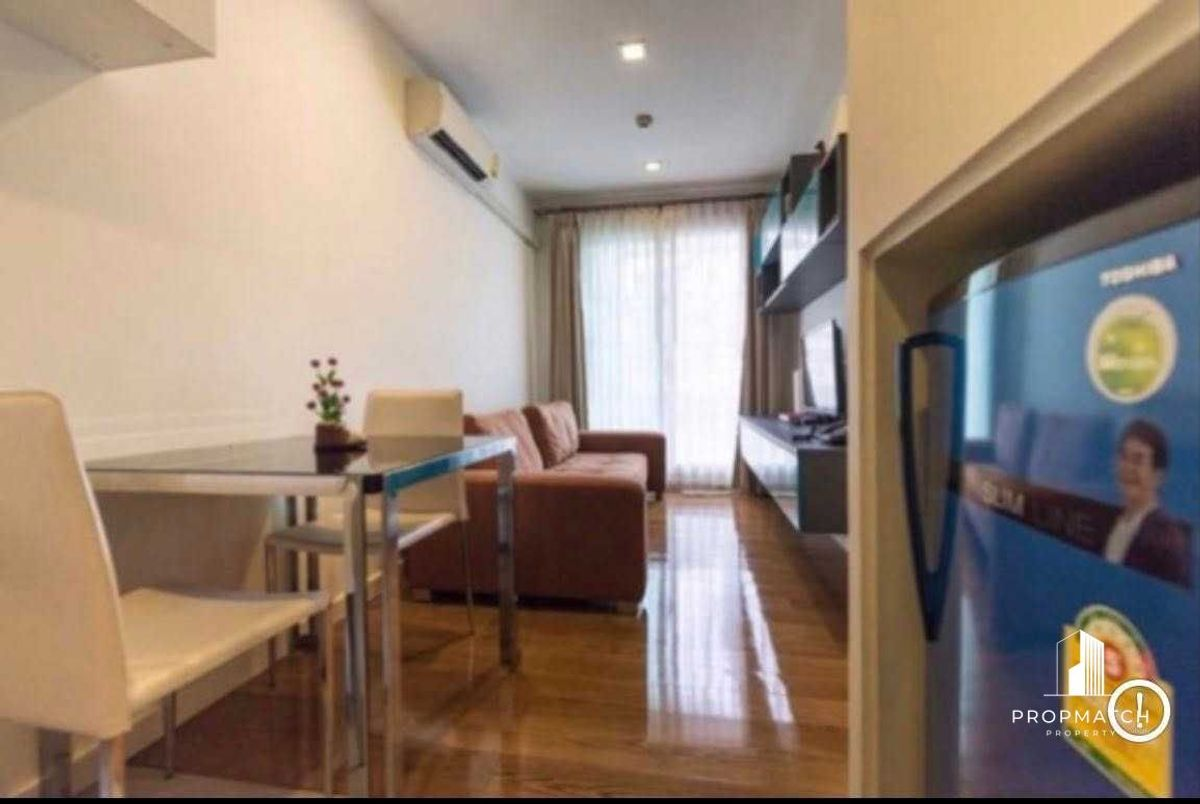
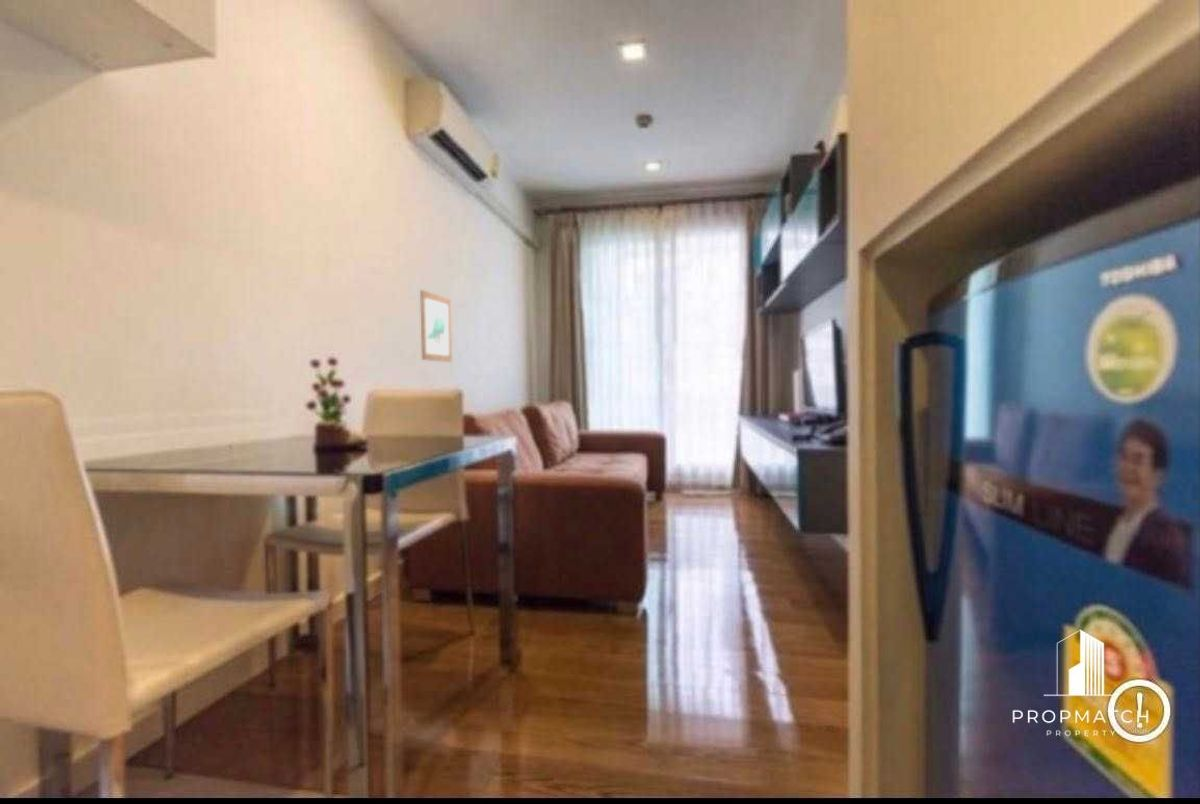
+ wall art (436, 328)
